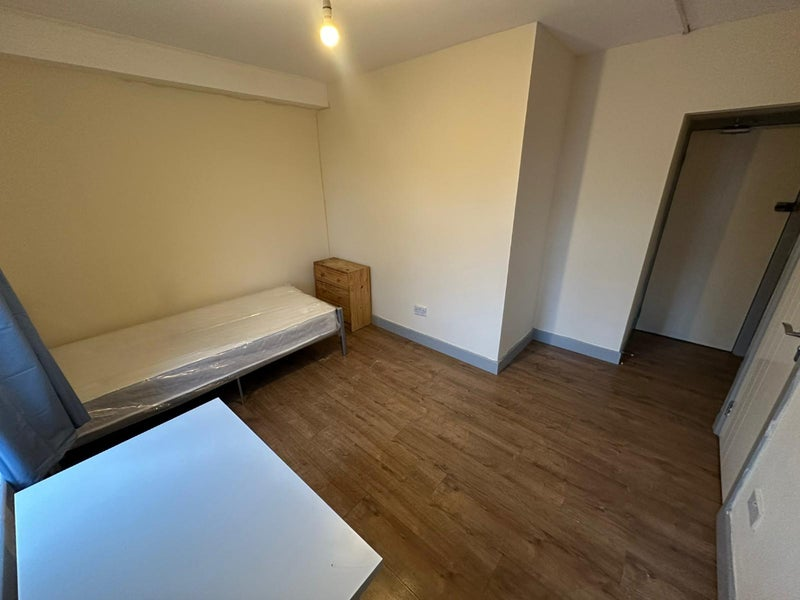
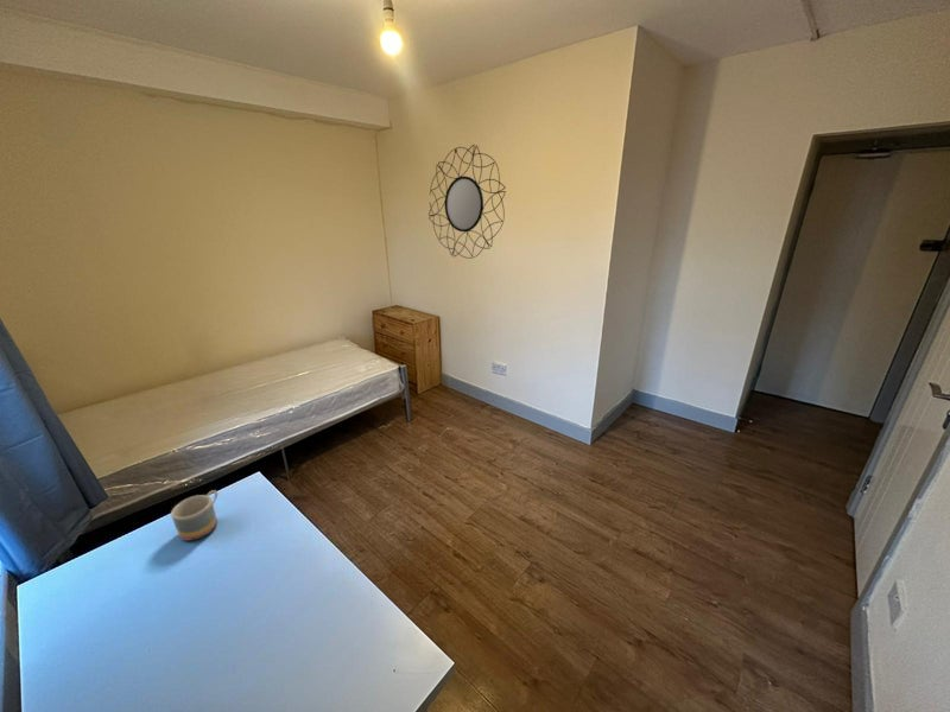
+ home mirror (463, 204)
+ mug (201, 513)
